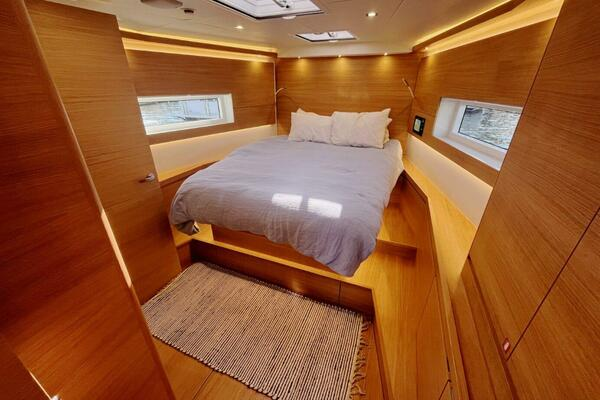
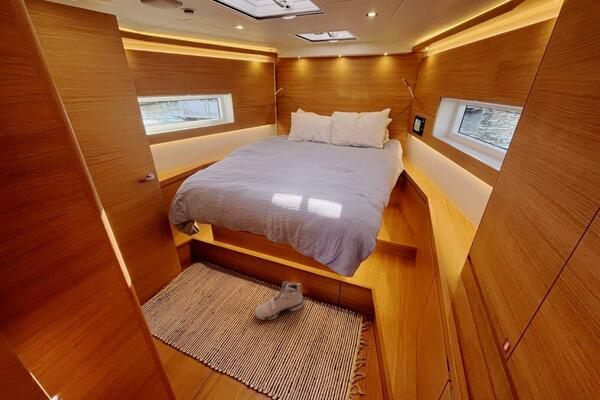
+ sneaker (280, 299)
